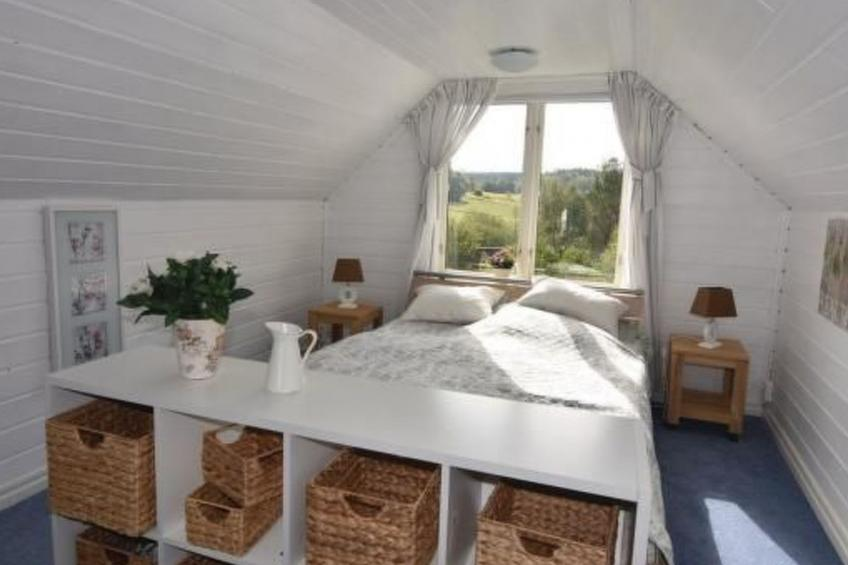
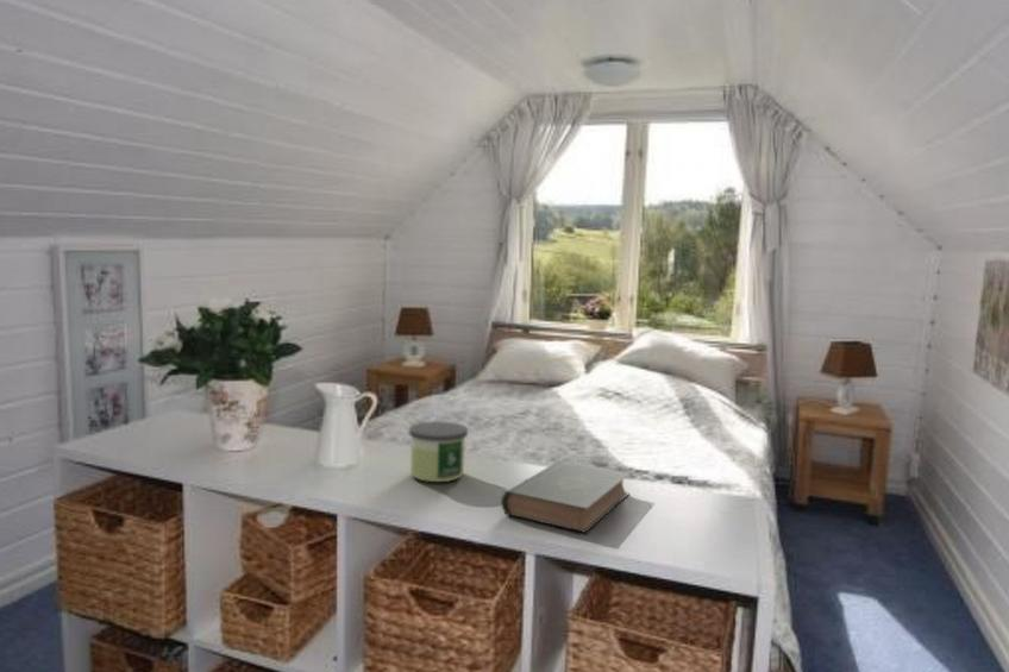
+ candle (438, 451)
+ book (568, 491)
